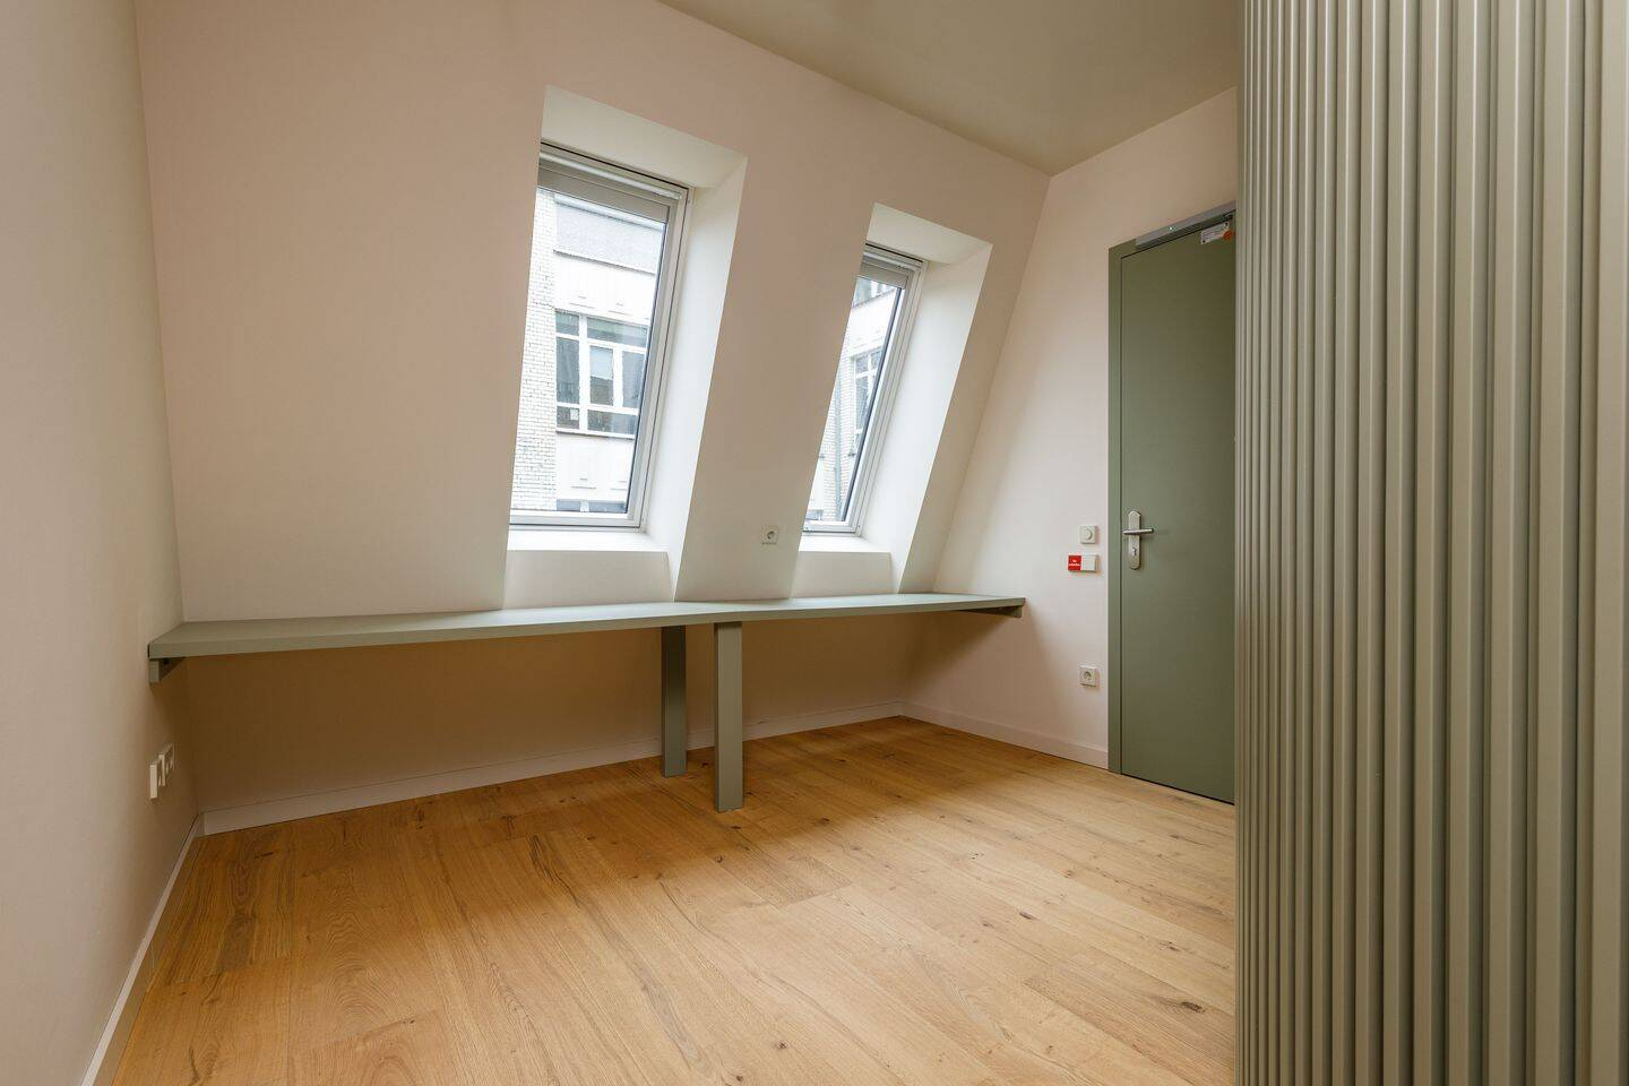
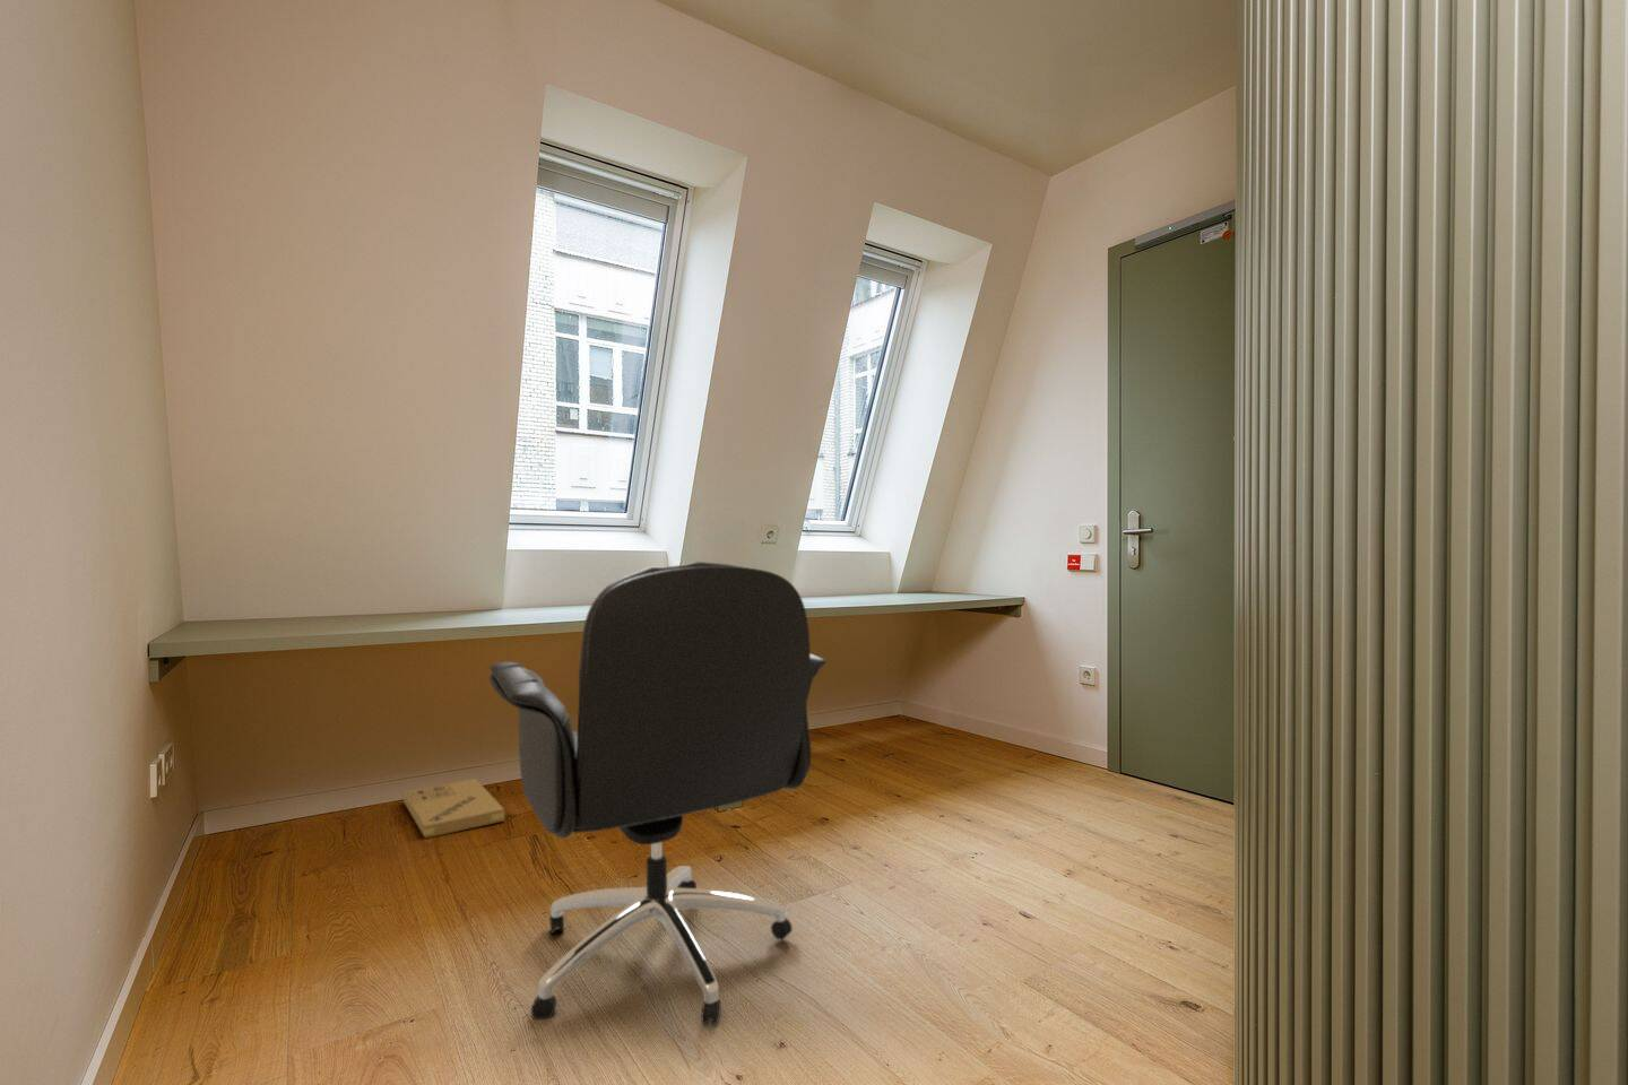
+ cardboard box (452, 805)
+ office chair (660, 762)
